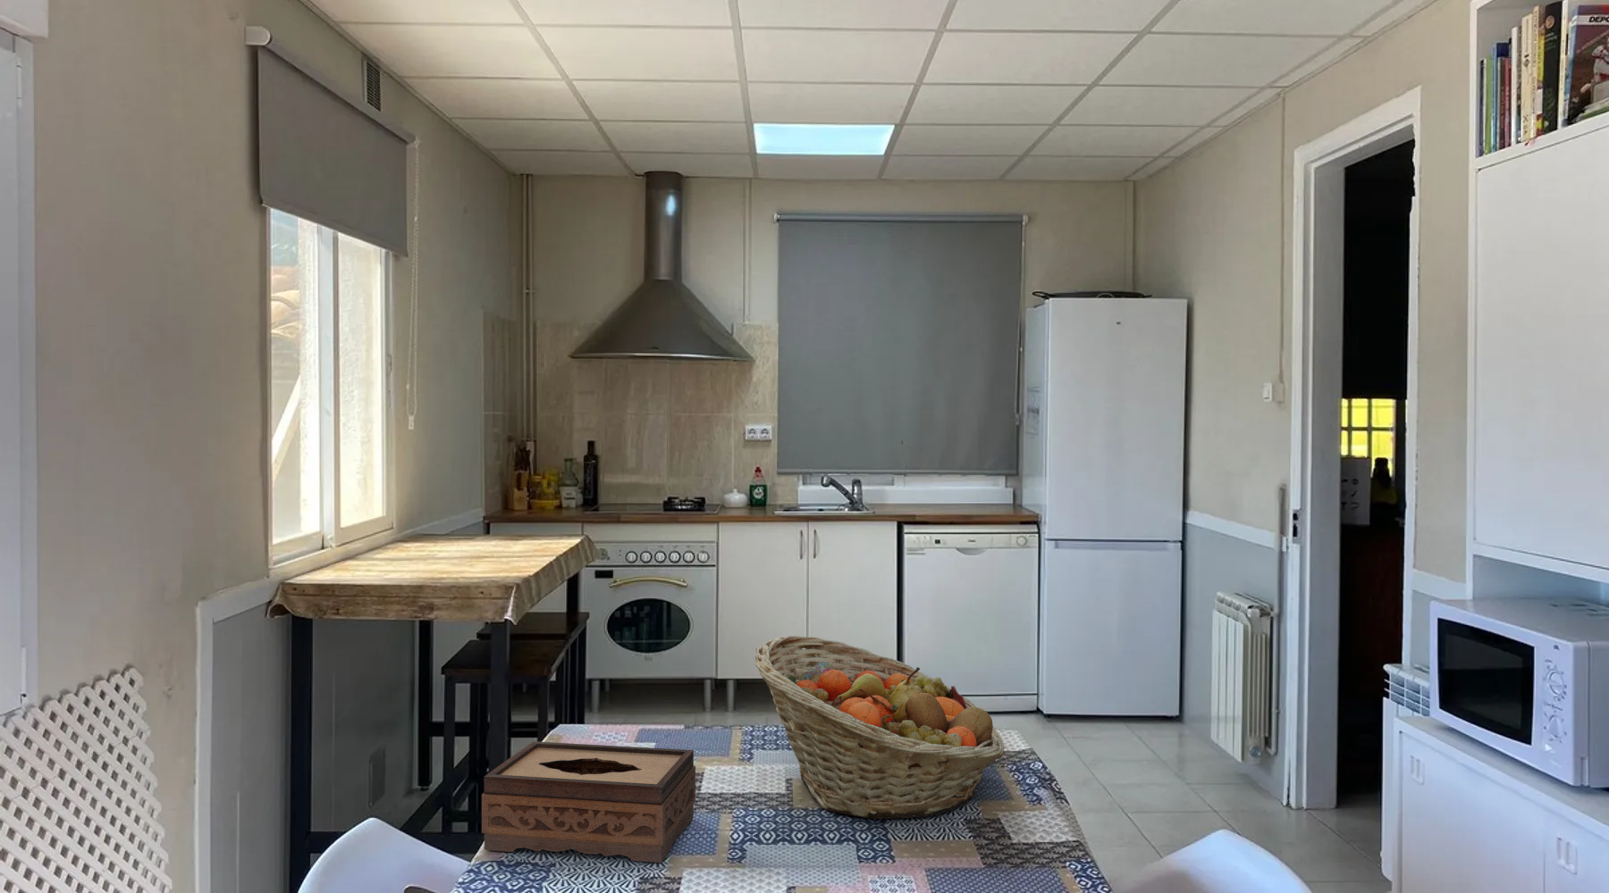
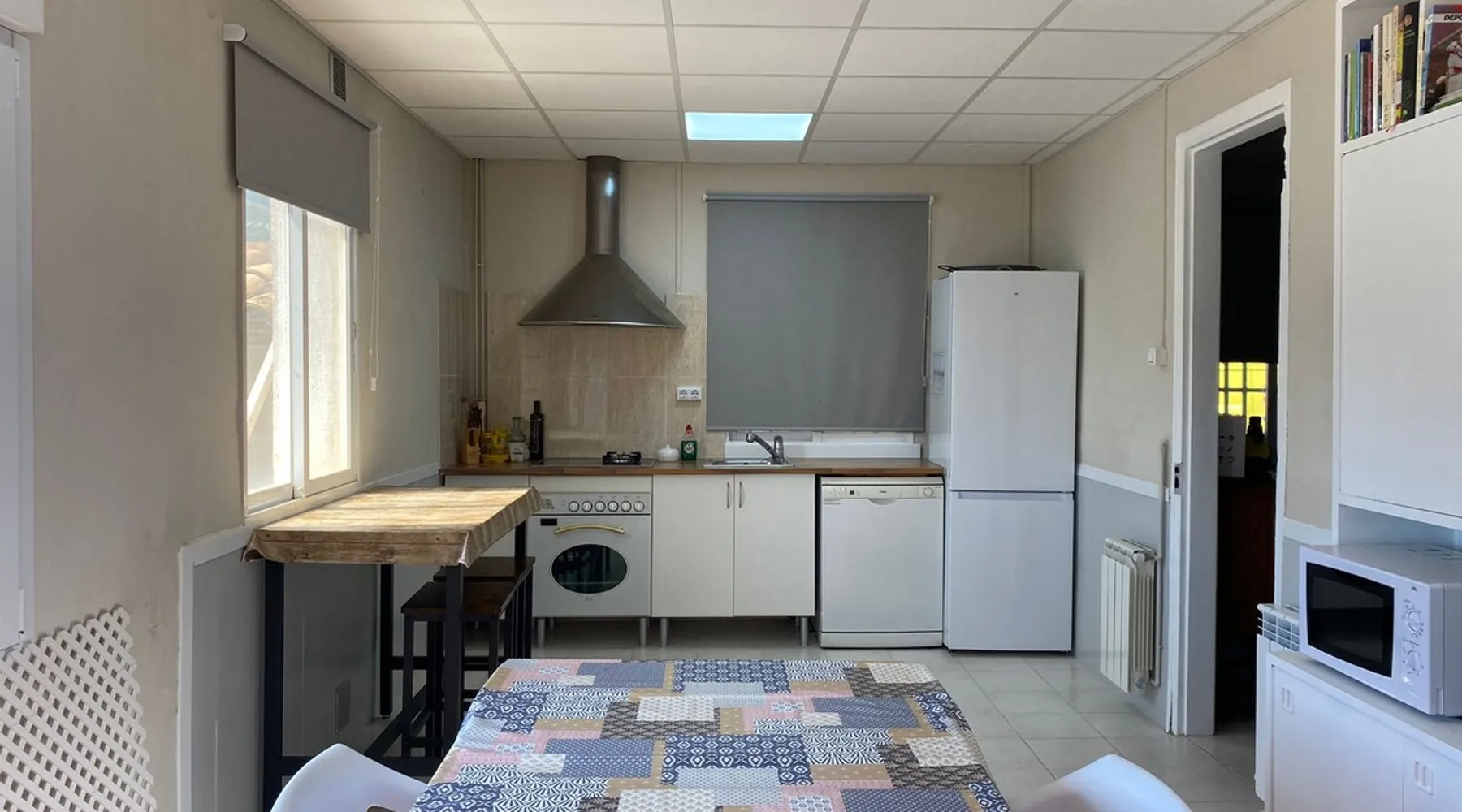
- fruit basket (876, 715)
- tissue box (593, 797)
